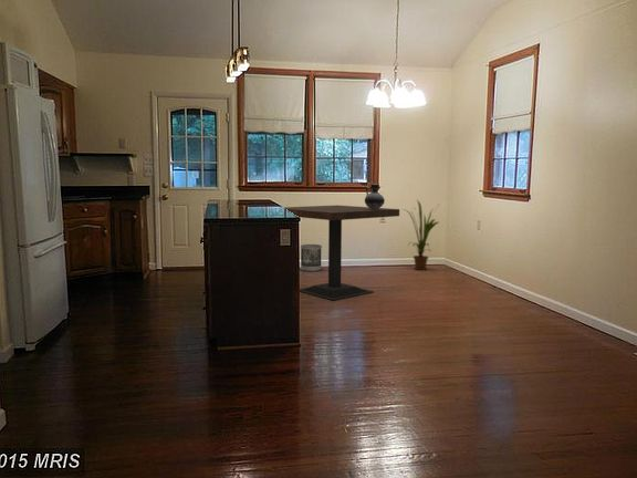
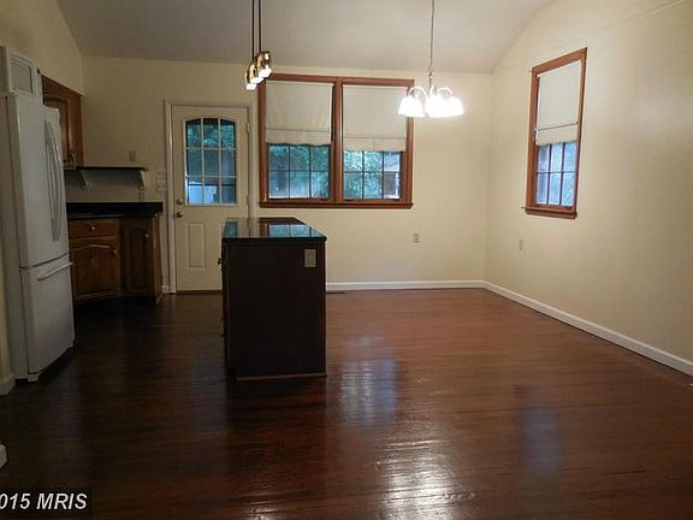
- wastebasket (311, 257)
- ceramic jug (374, 196)
- dining table (334, 250)
- house plant (419, 233)
